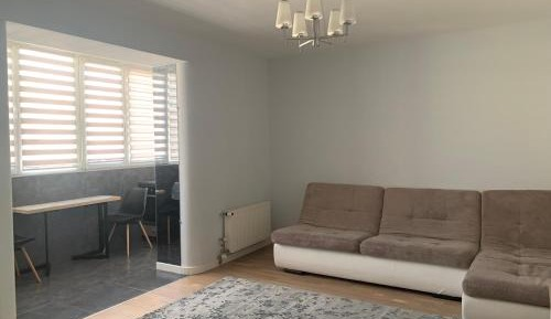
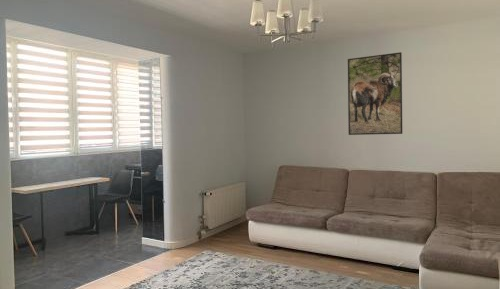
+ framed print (374, 95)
